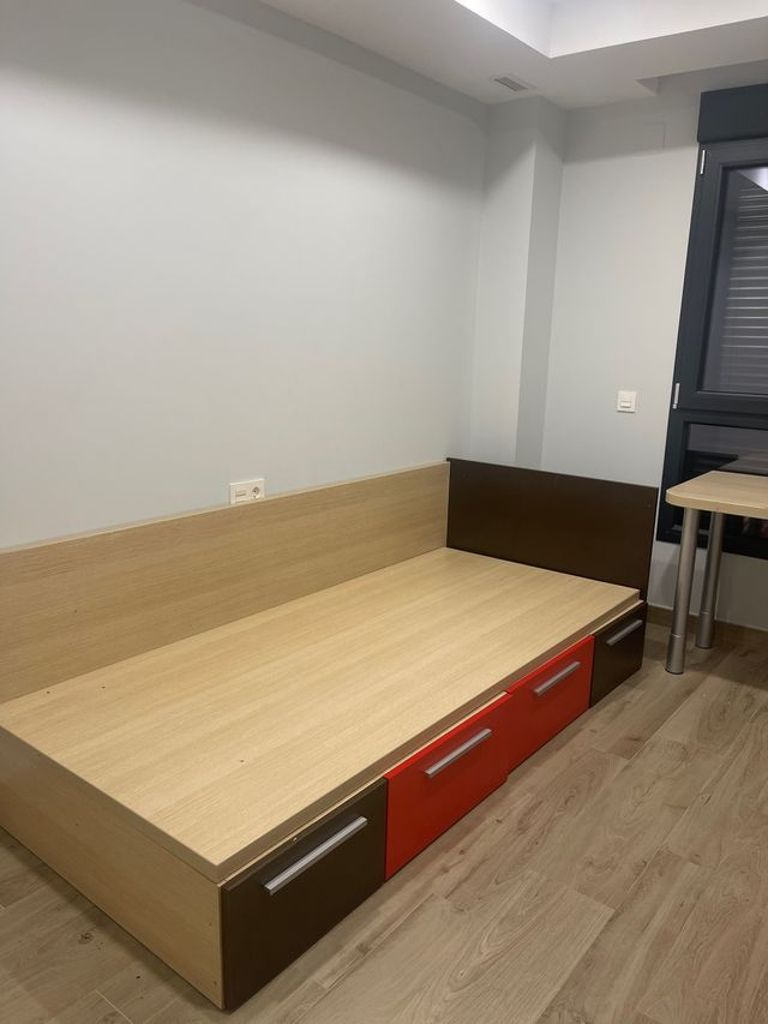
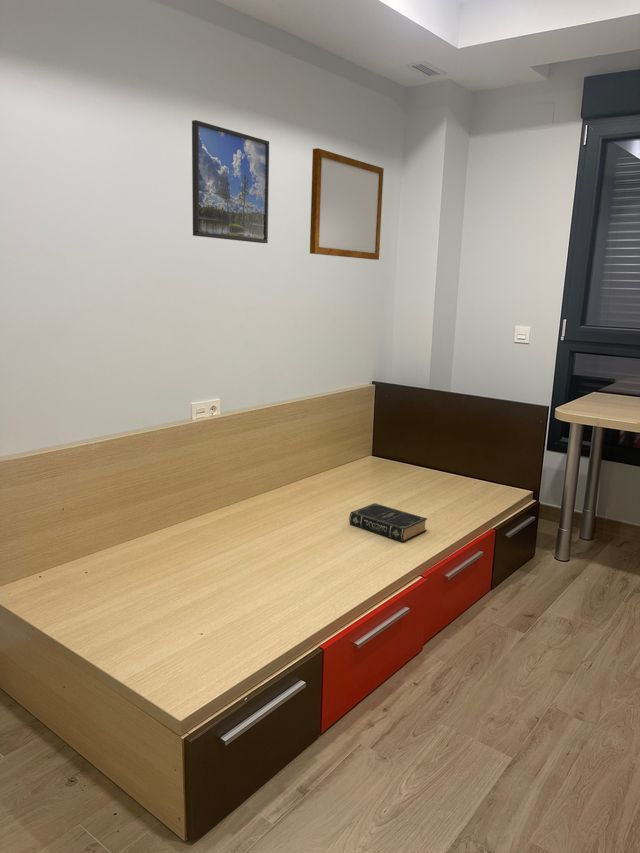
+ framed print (232, 186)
+ book (387, 521)
+ writing board (348, 208)
